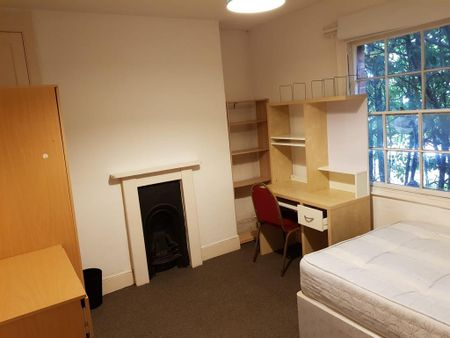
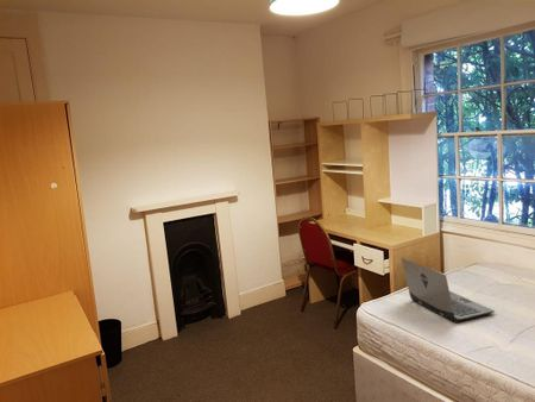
+ laptop (445, 284)
